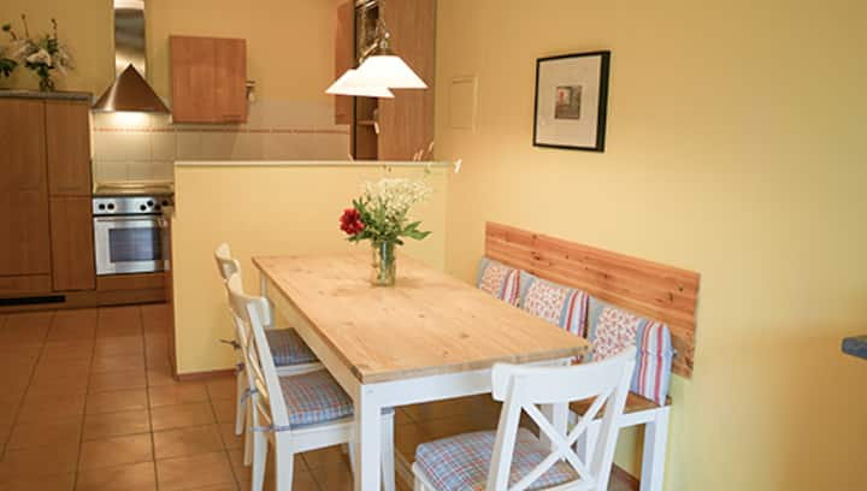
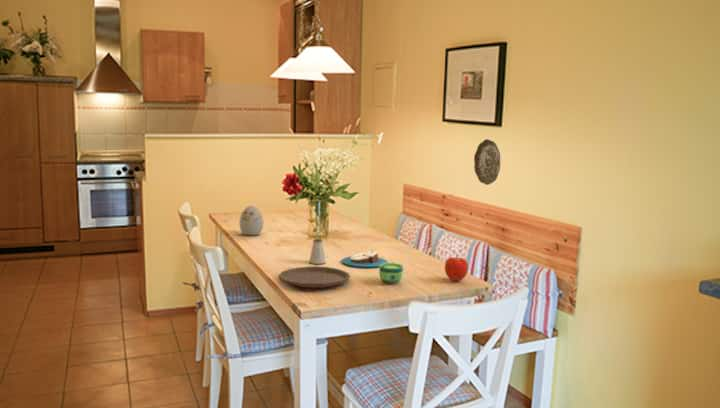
+ plate (314, 277)
+ decorative egg (251, 219)
+ apple (456, 268)
+ candle (364, 254)
+ saltshaker (317, 250)
+ cup (388, 272)
+ decorative plate (488, 162)
